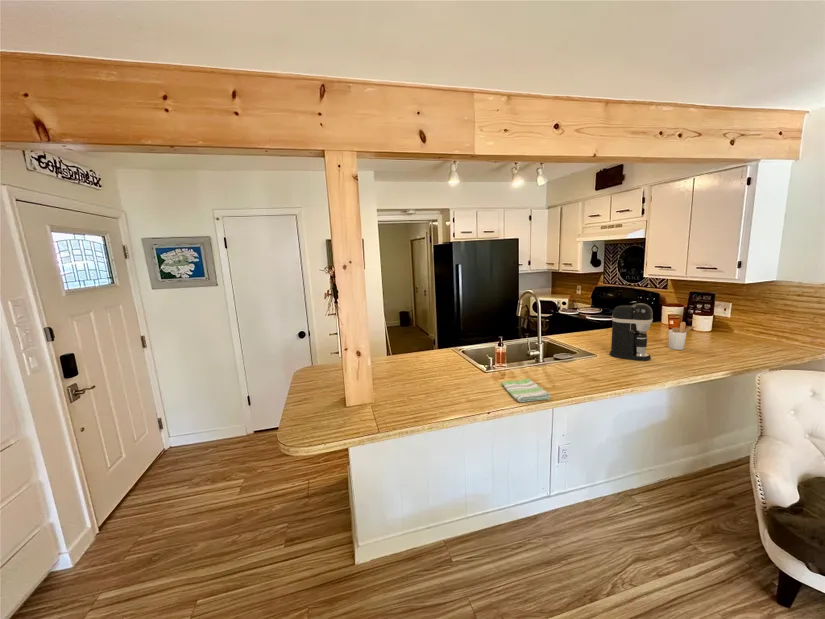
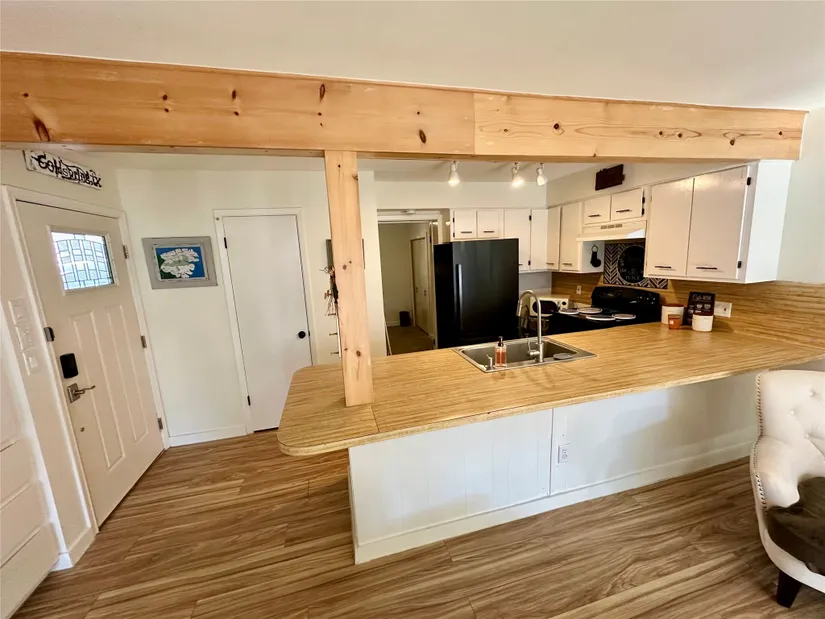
- dish towel (524, 388)
- utensil holder (681, 336)
- coffee maker (630, 330)
